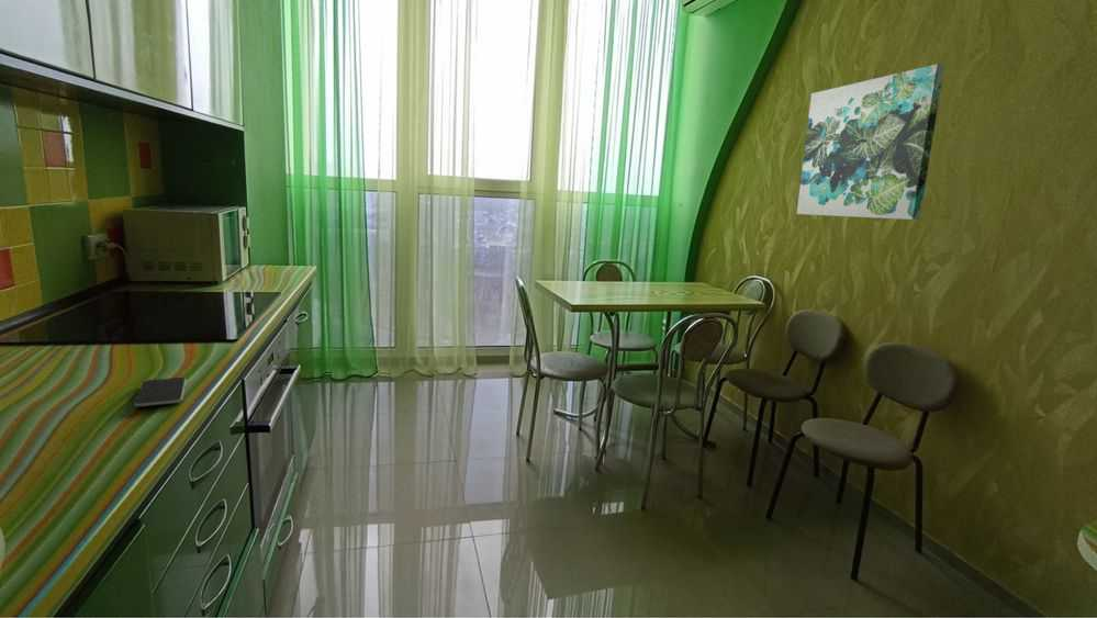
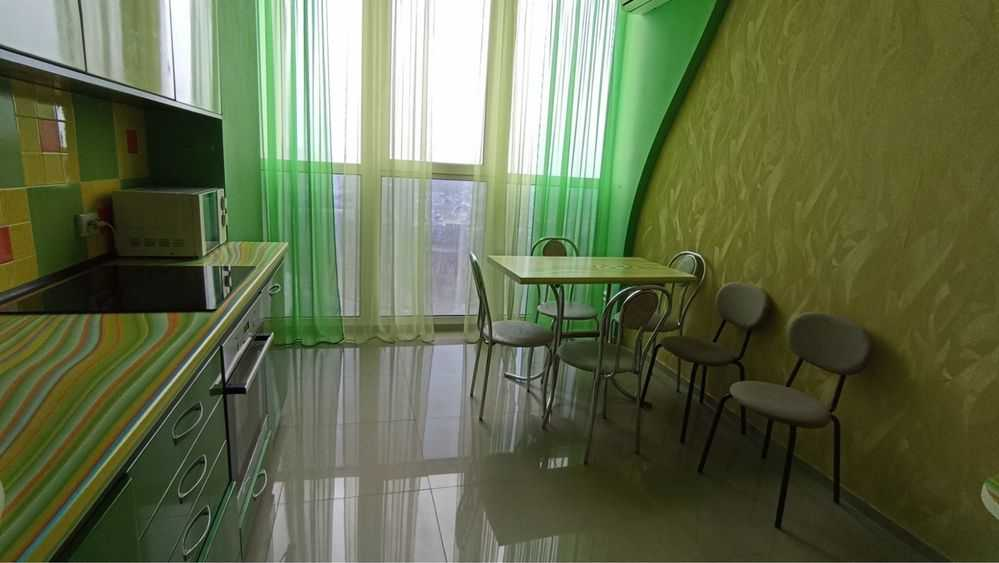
- wall art (860, 149)
- smartphone (161, 391)
